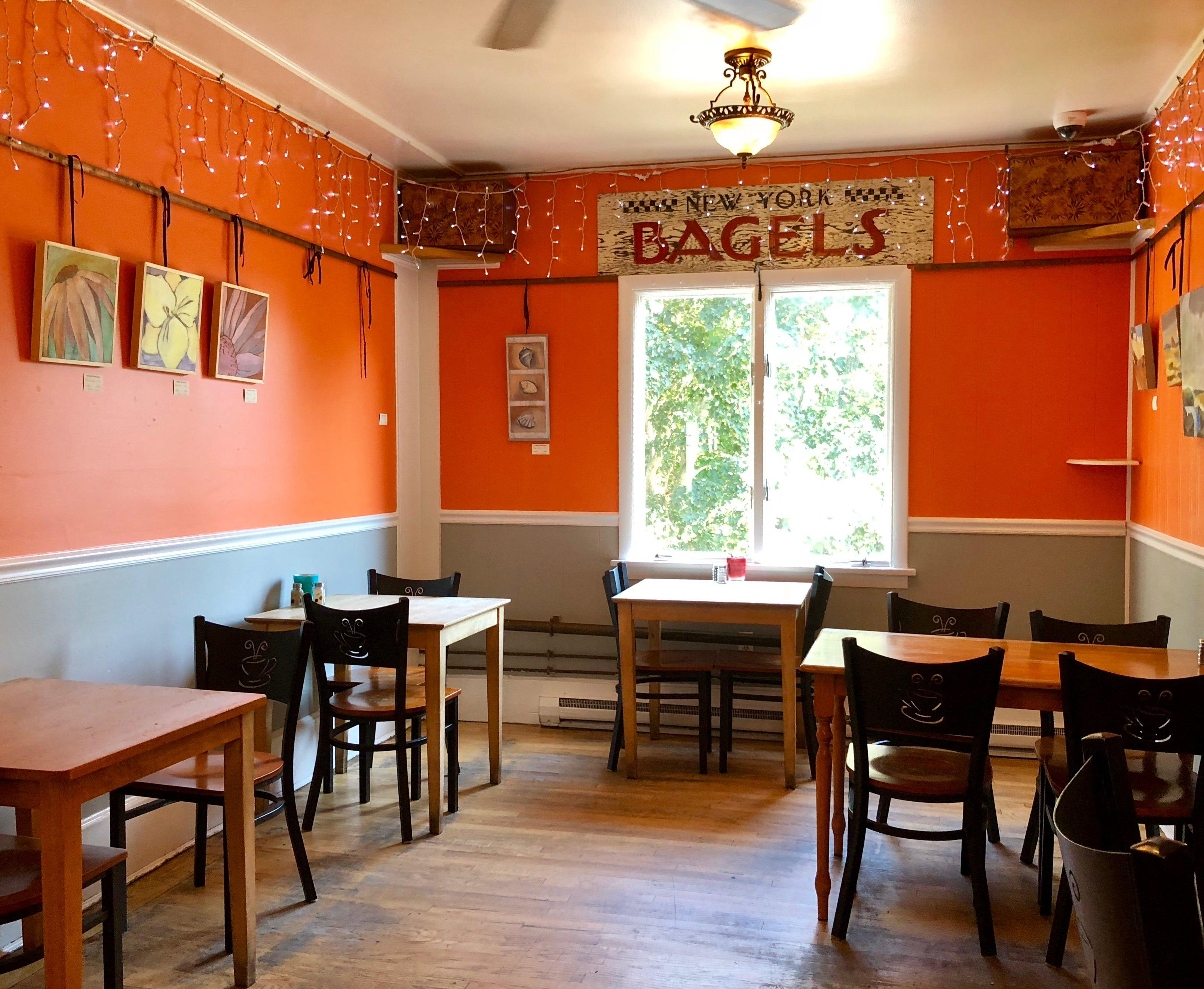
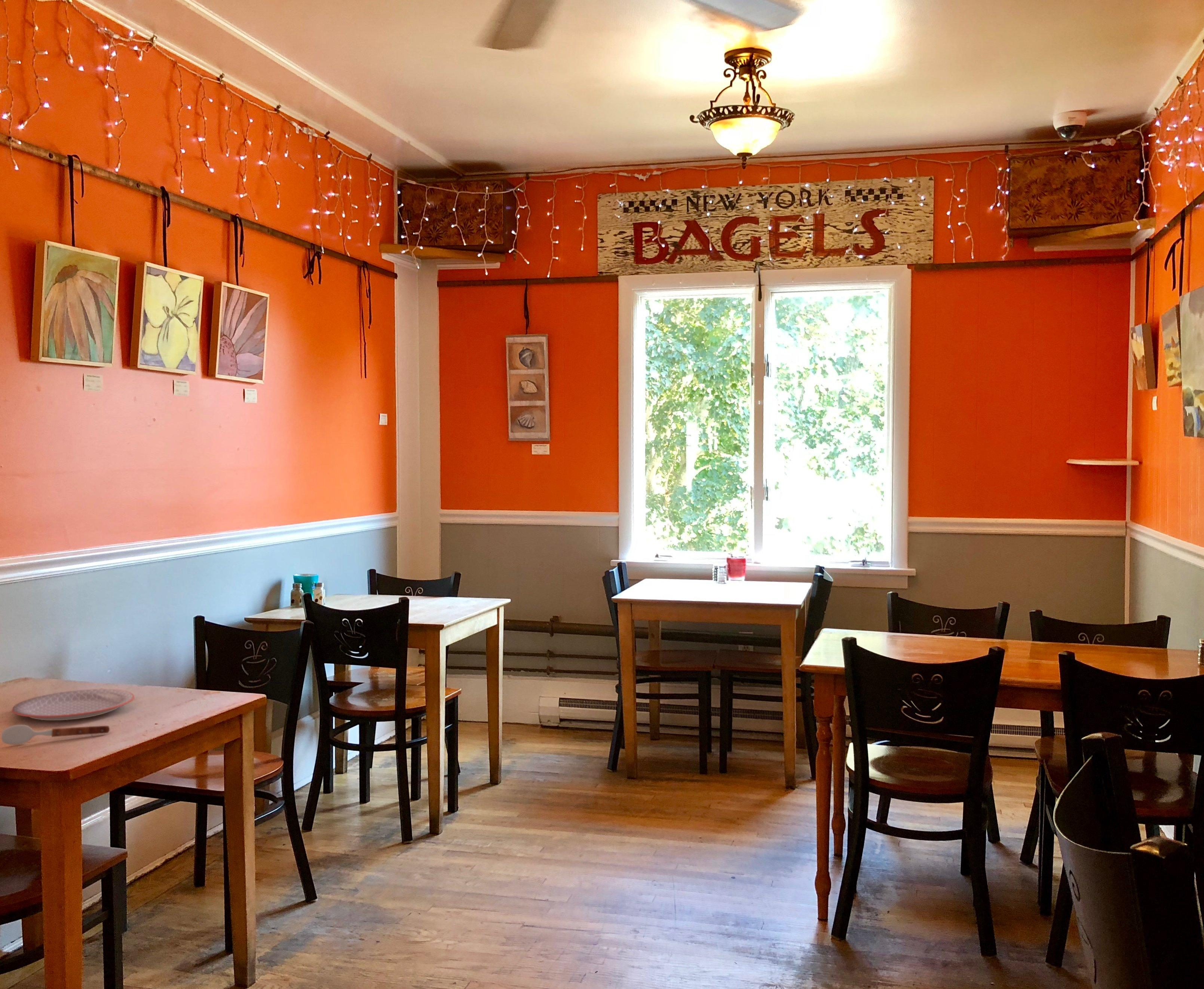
+ soupspoon (56, 730)
+ plate (75, 706)
